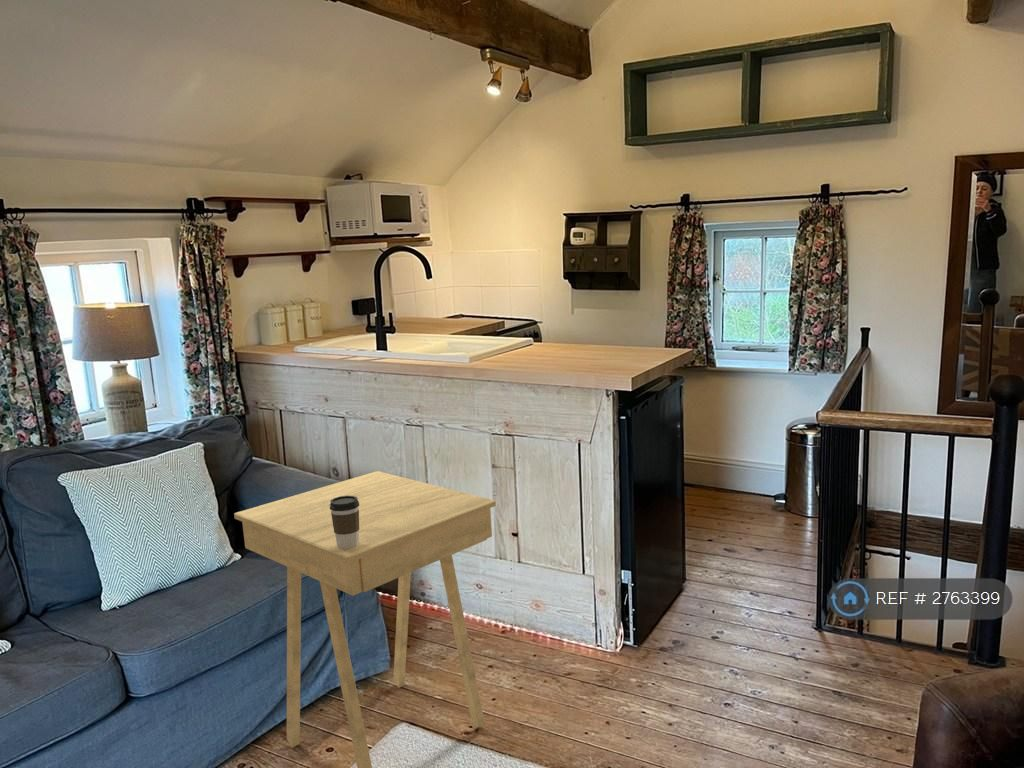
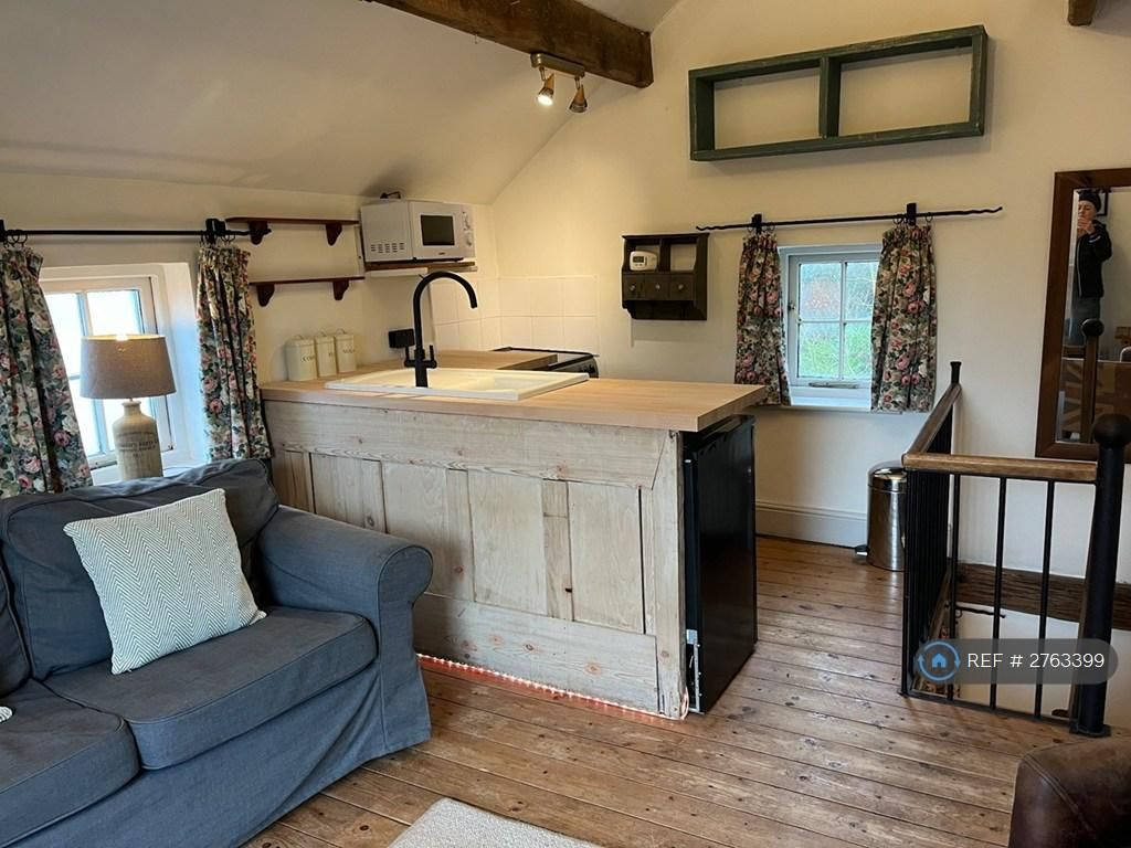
- coffee cup (345, 521)
- side table (396, 624)
